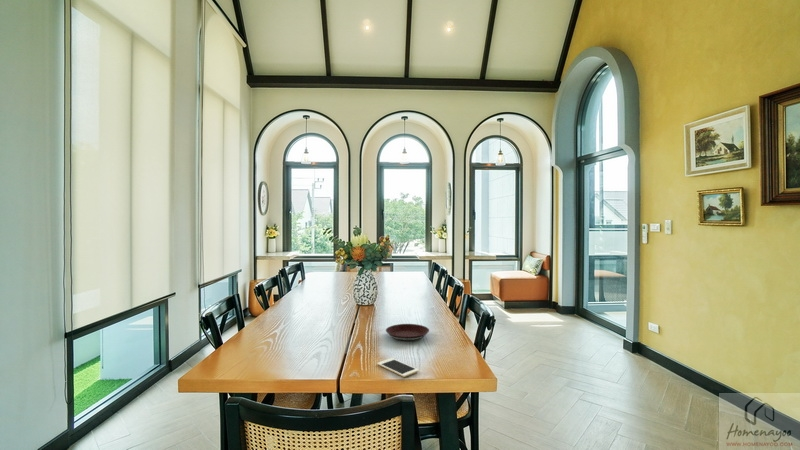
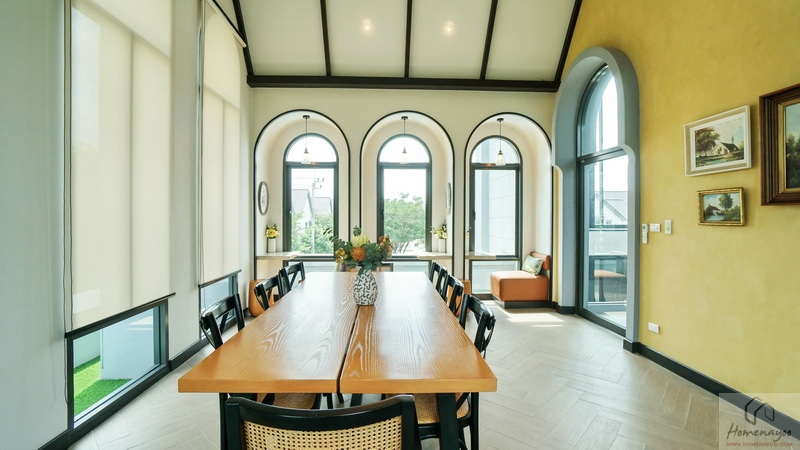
- cell phone (397, 367)
- plate (407, 332)
